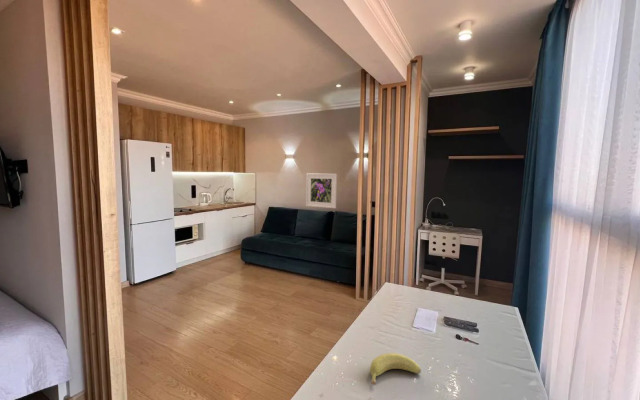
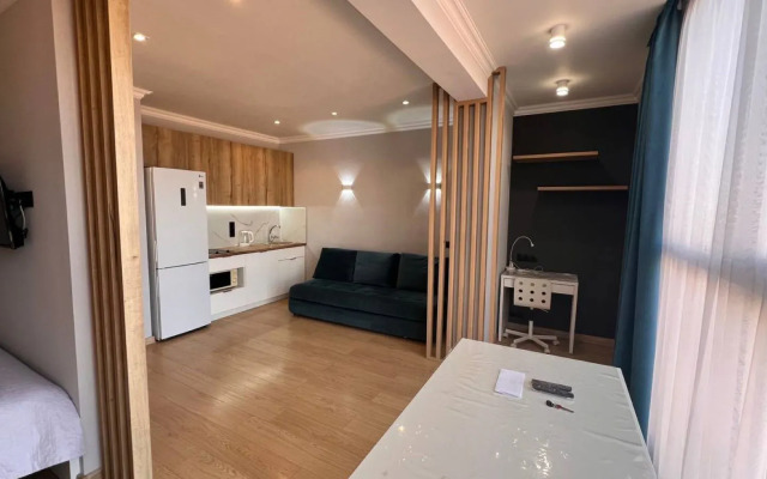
- banana (391, 368)
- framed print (321, 190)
